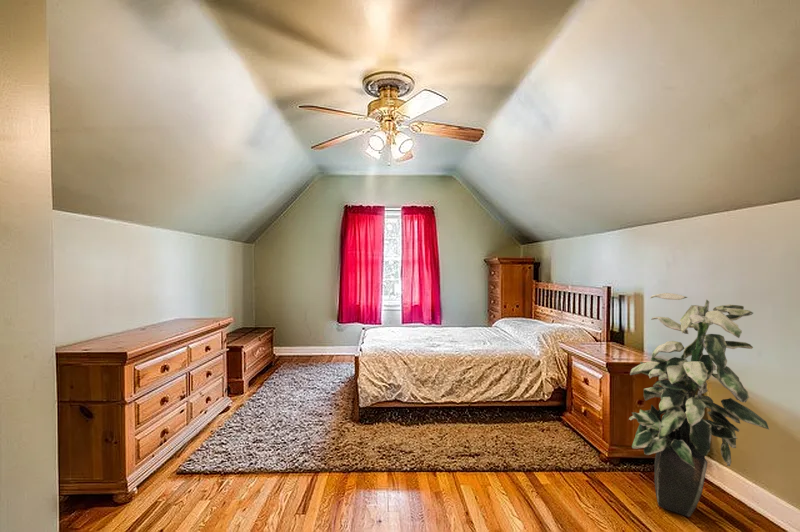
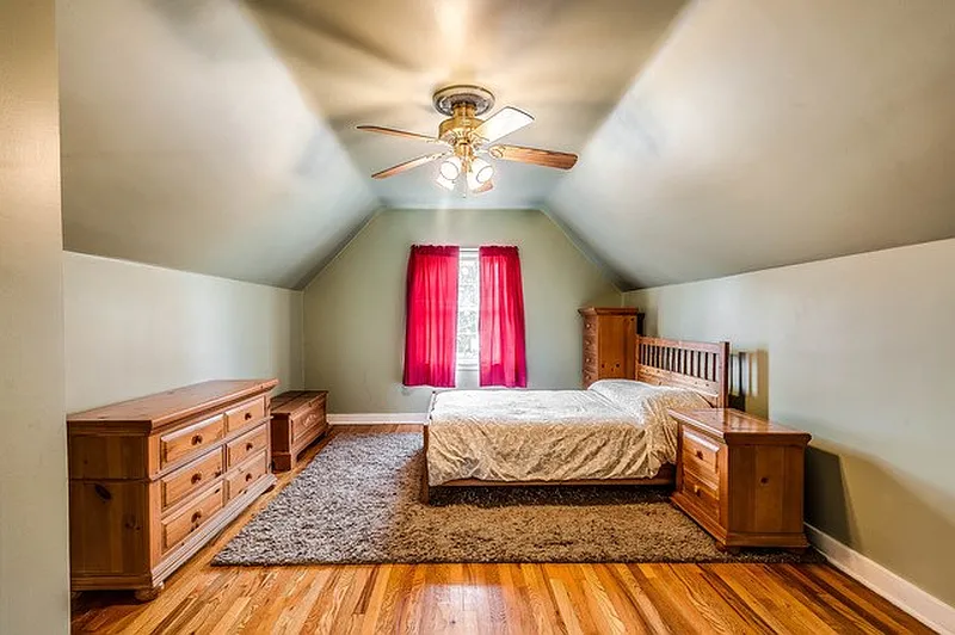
- indoor plant (684, 400)
